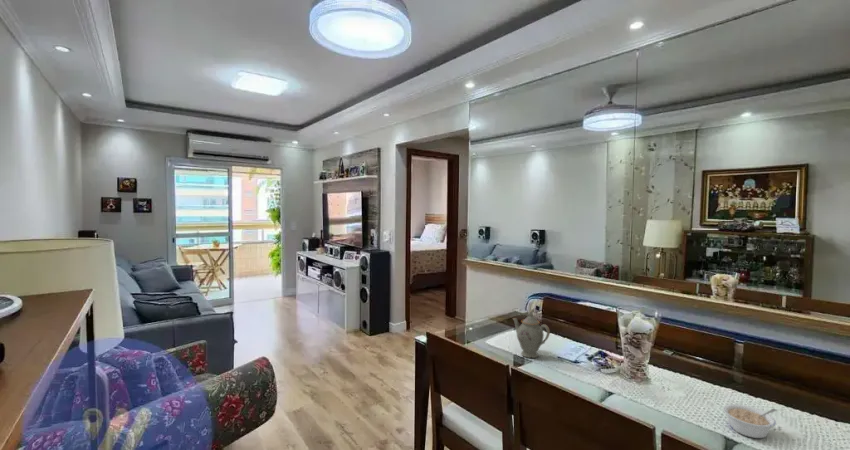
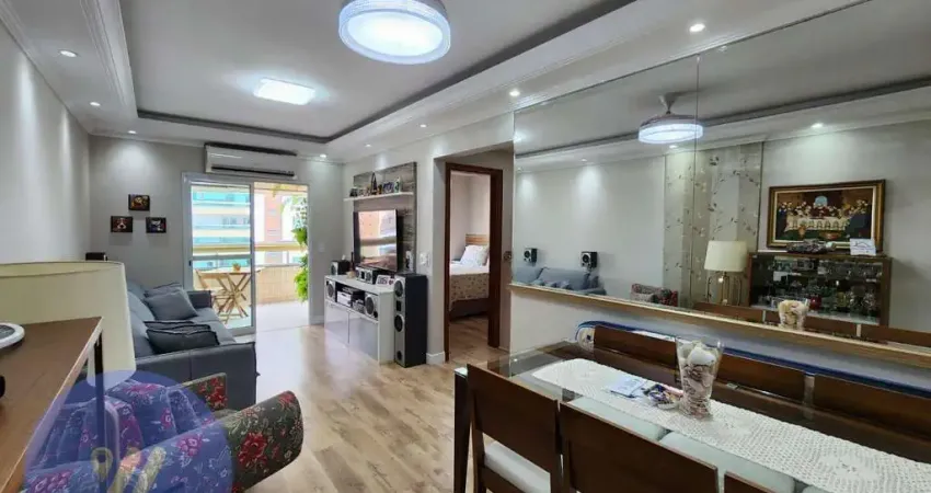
- legume (748, 420)
- chinaware (529, 332)
